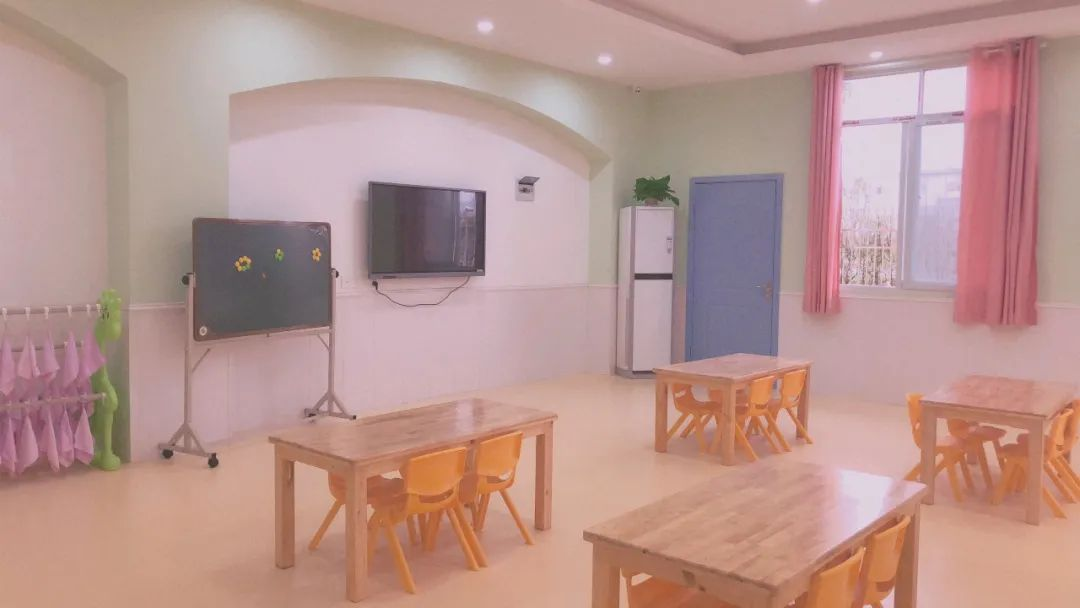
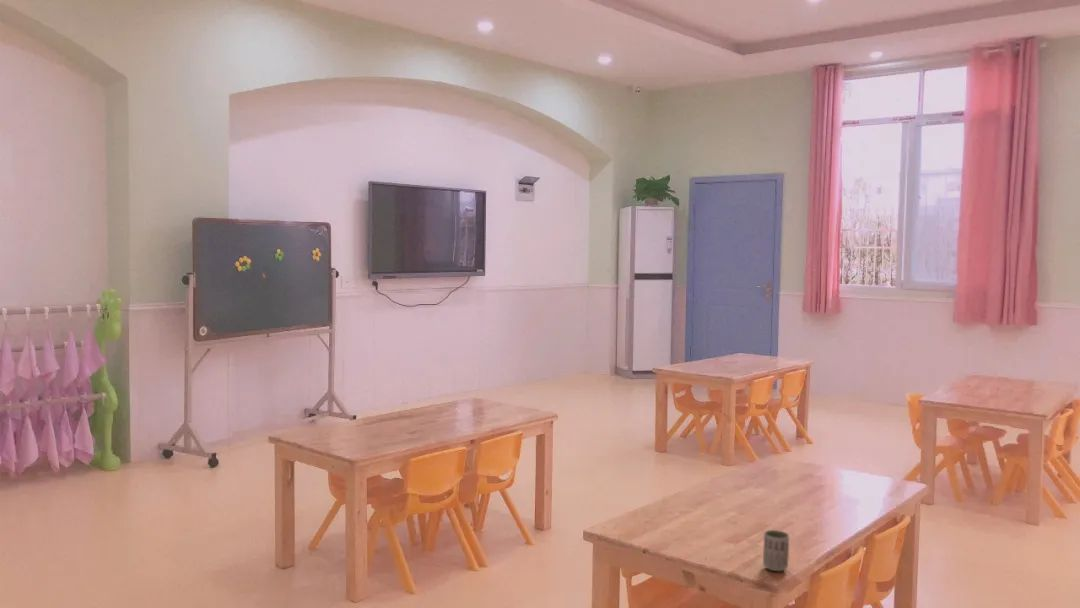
+ cup (776, 550)
